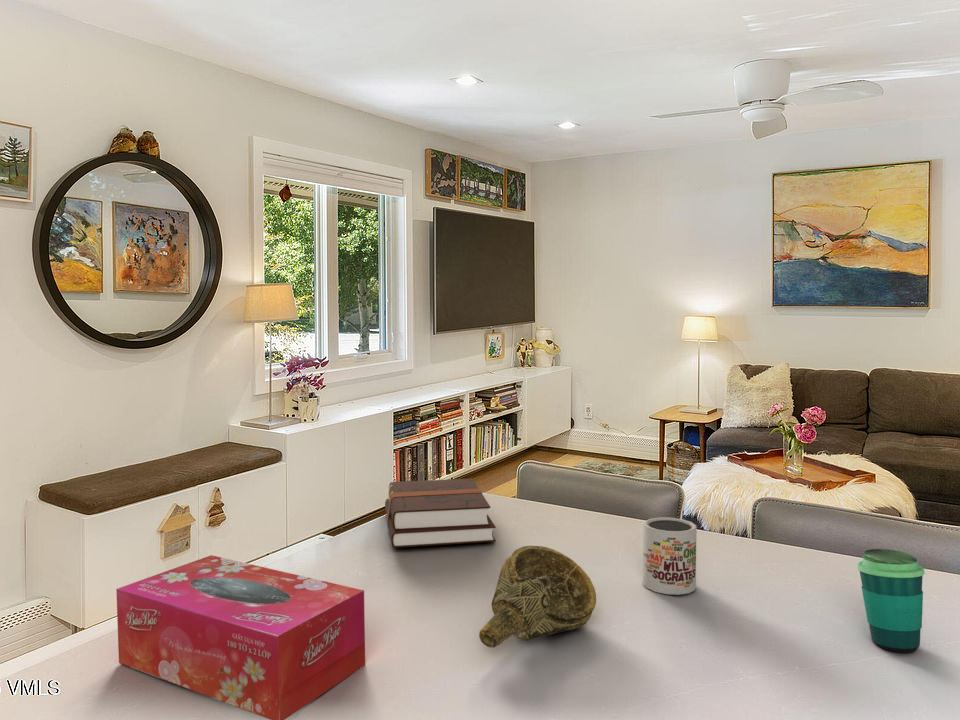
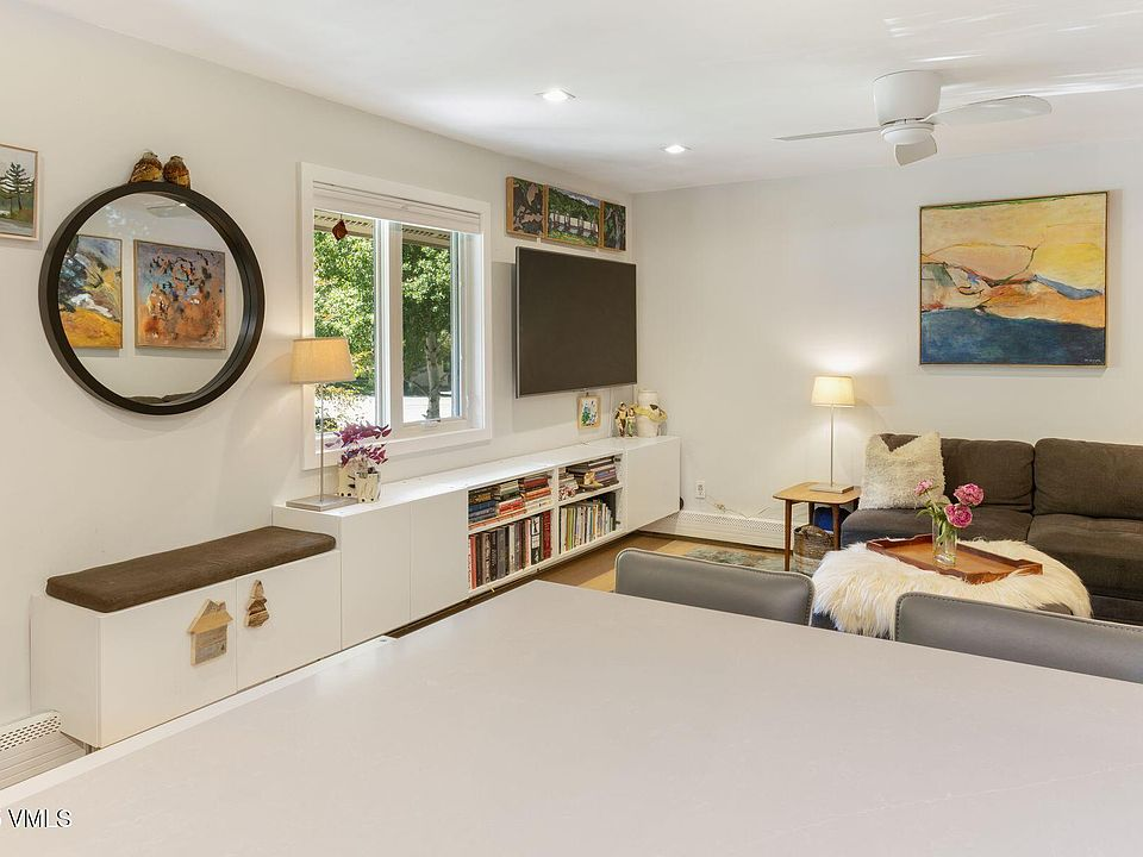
- mug (665, 551)
- tissue box (240, 626)
- decorative bowl (536, 598)
- hardback book (436, 509)
- cup (889, 598)
